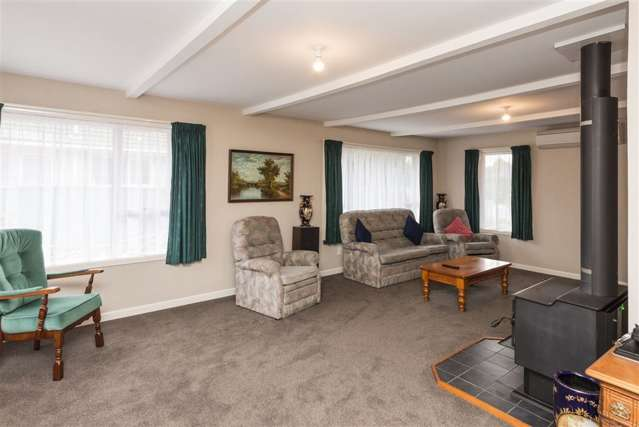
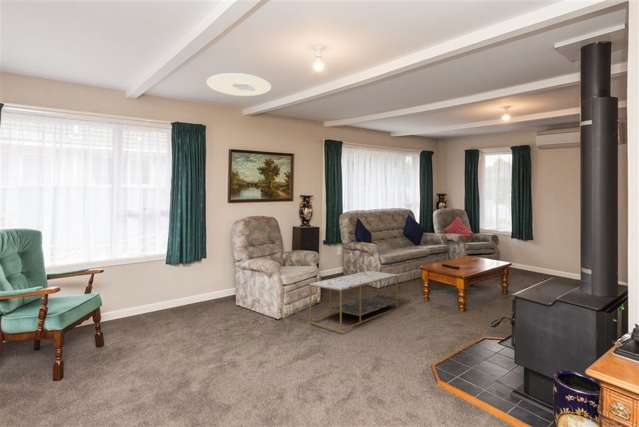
+ coffee table (358, 299)
+ ceiling light (239, 82)
